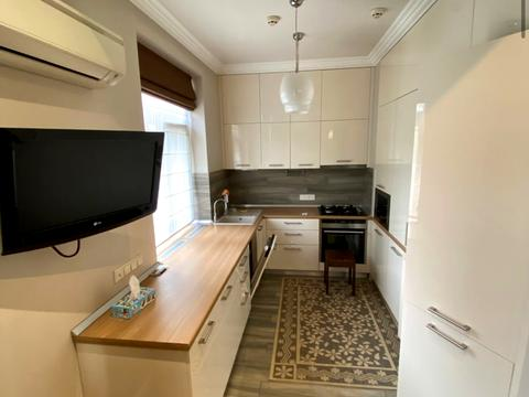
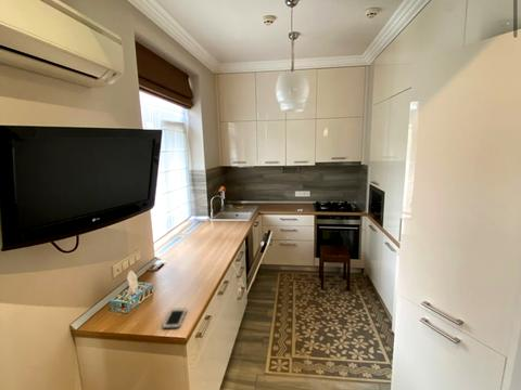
+ cell phone (175, 317)
